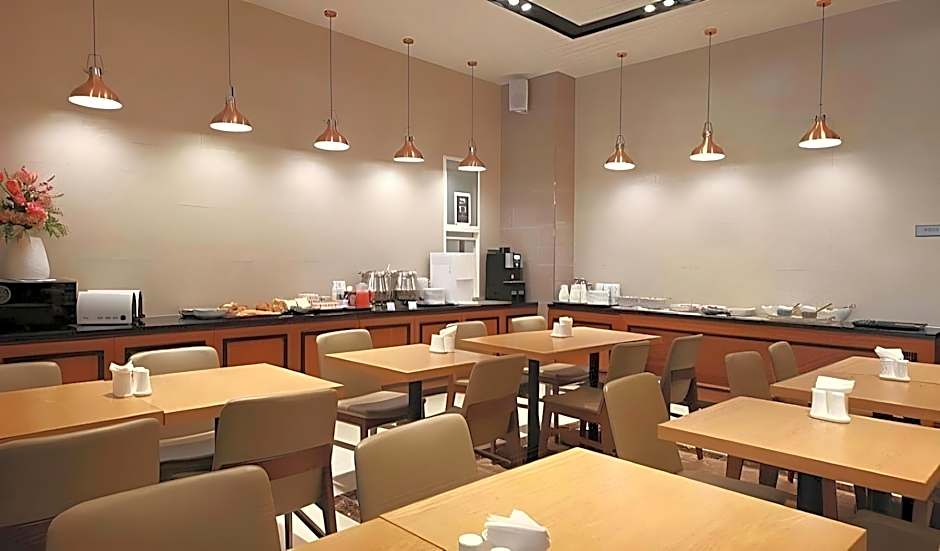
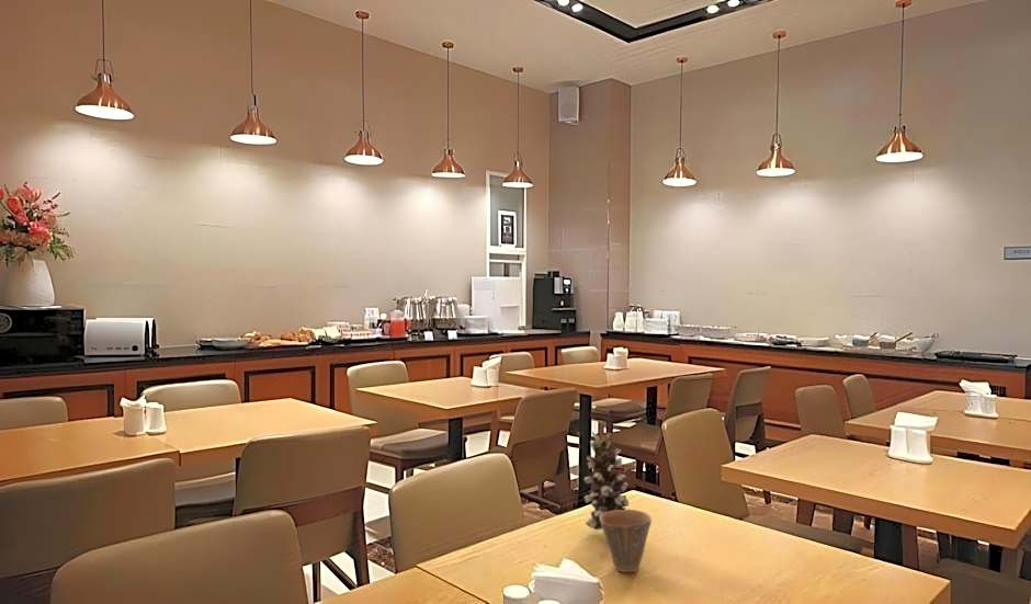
+ flower (607, 483)
+ cup (624, 542)
